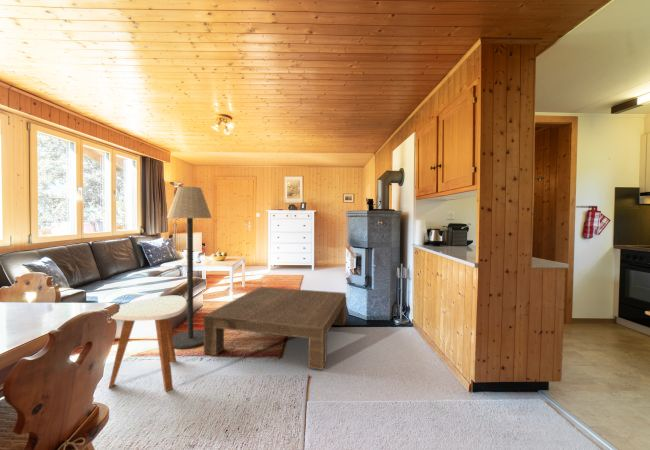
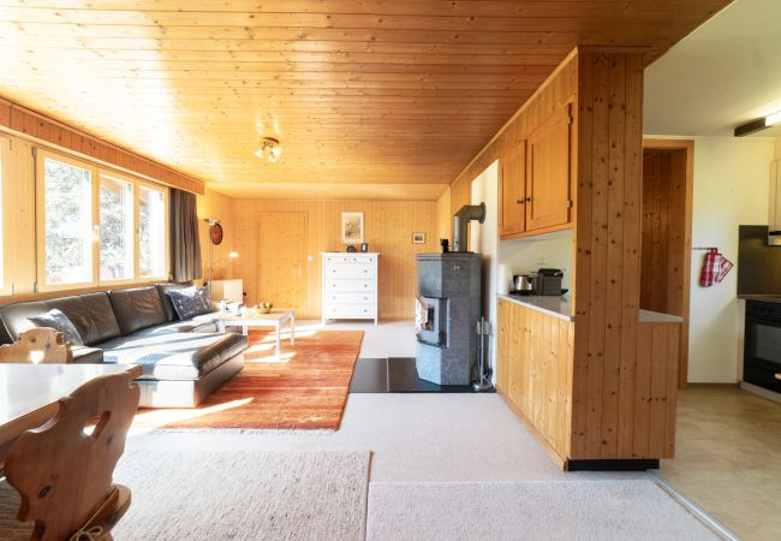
- side table (158, 341)
- floor lamp (190, 264)
- coffee table (284, 319)
